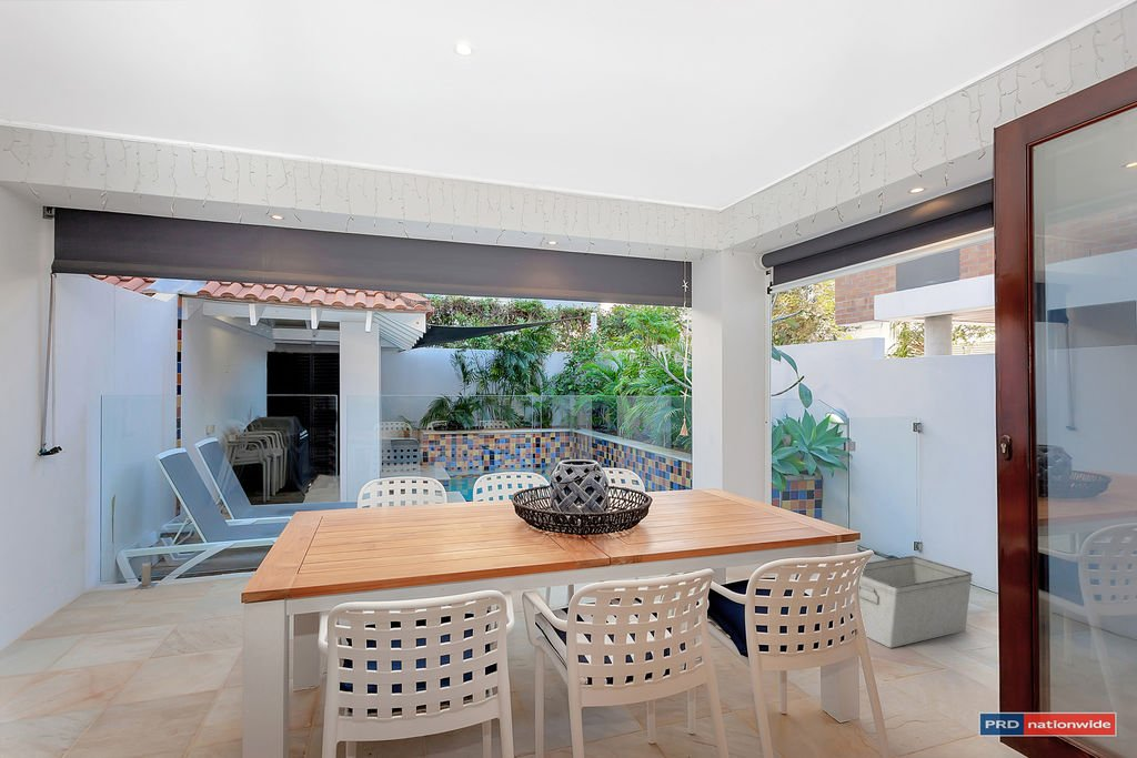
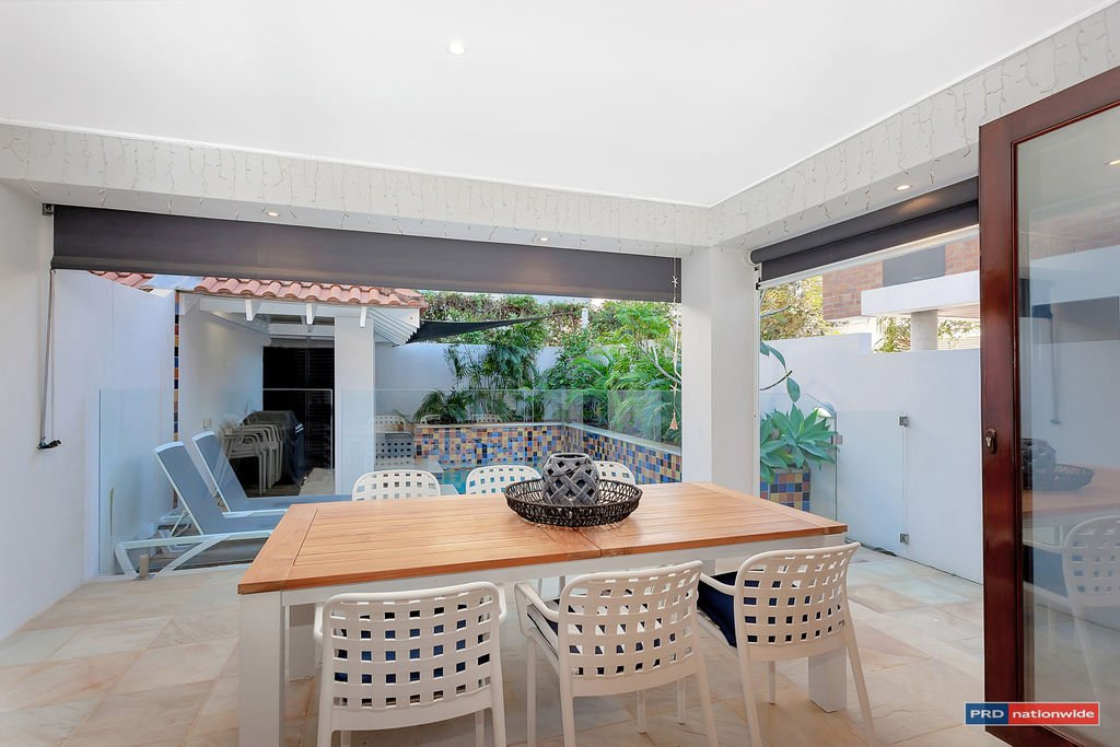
- storage bin (905, 599)
